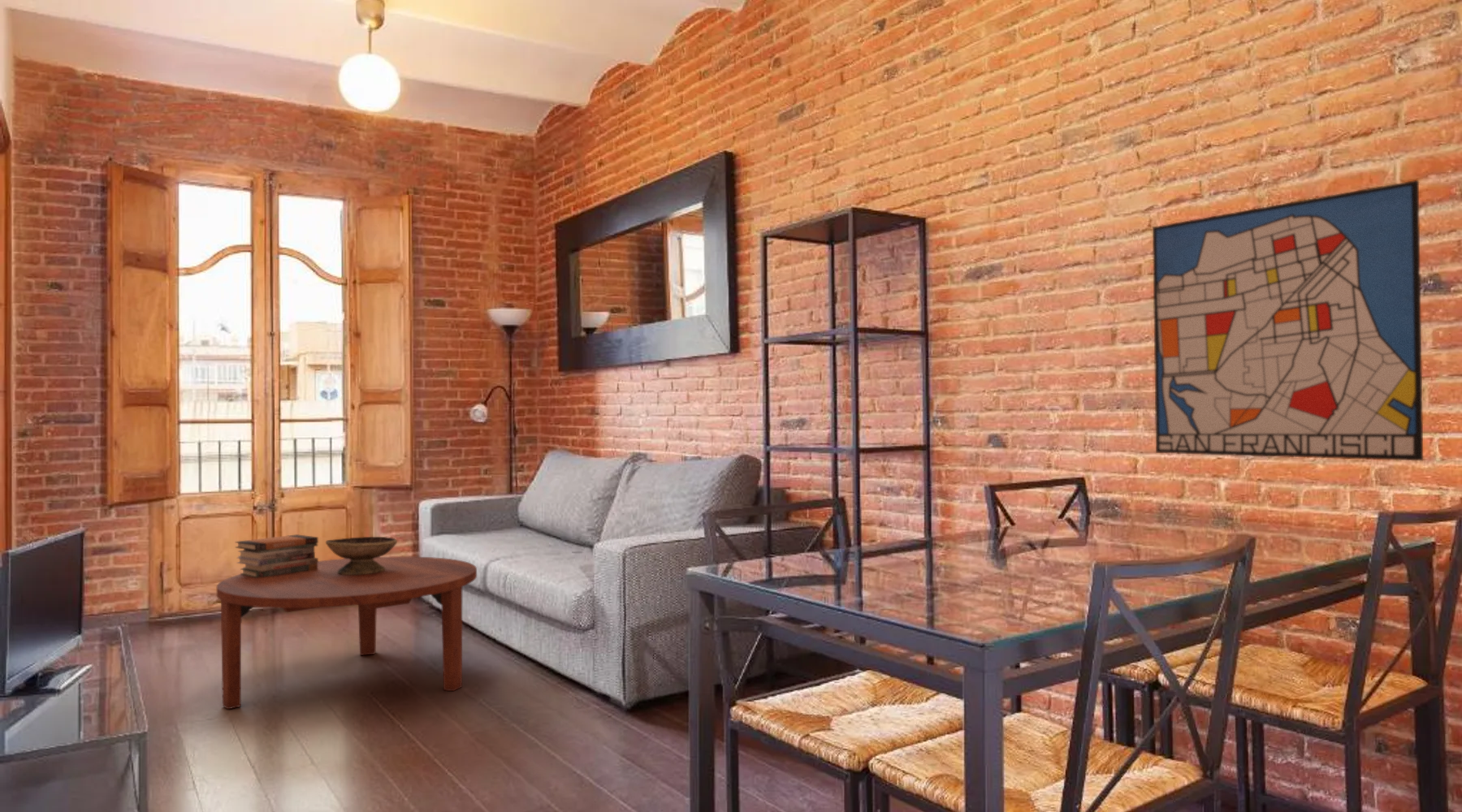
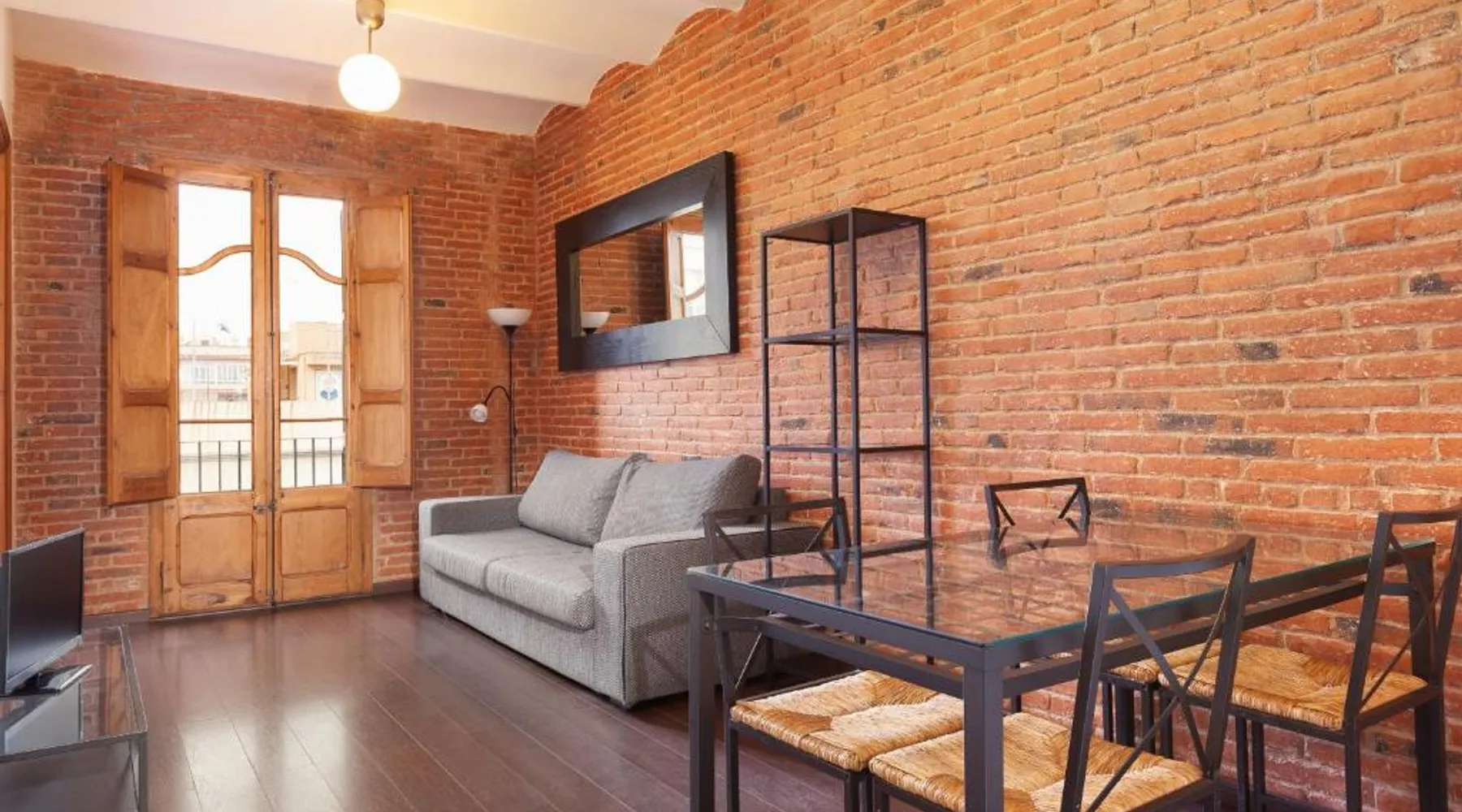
- coffee table (359, 628)
- book stack (277, 555)
- decorative bowl (361, 554)
- wall art (1273, 330)
